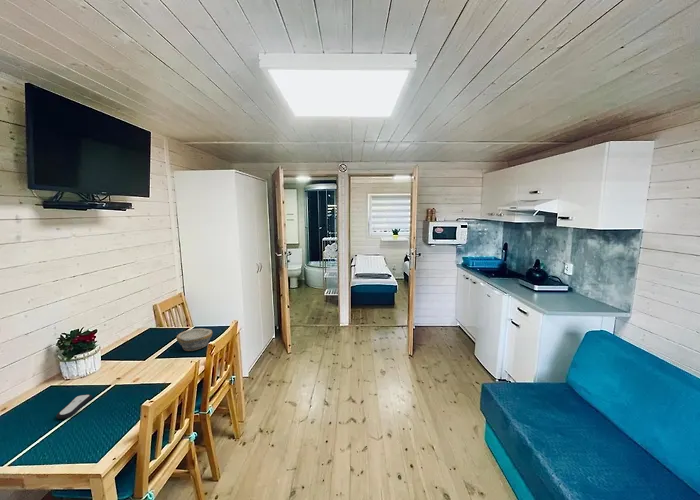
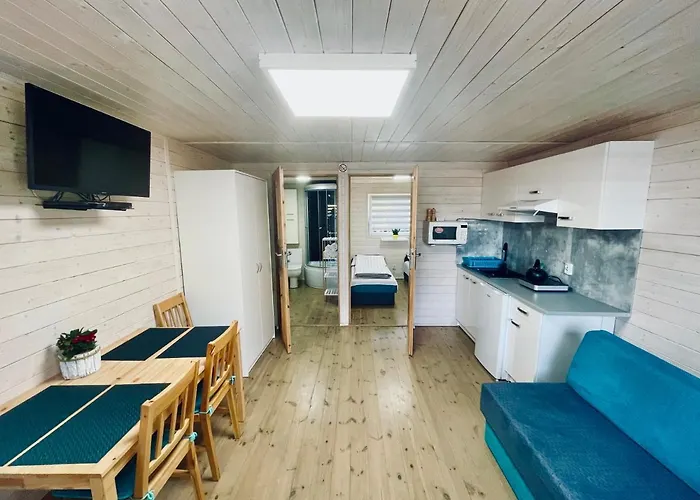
- remote control (74, 405)
- bowl (195, 339)
